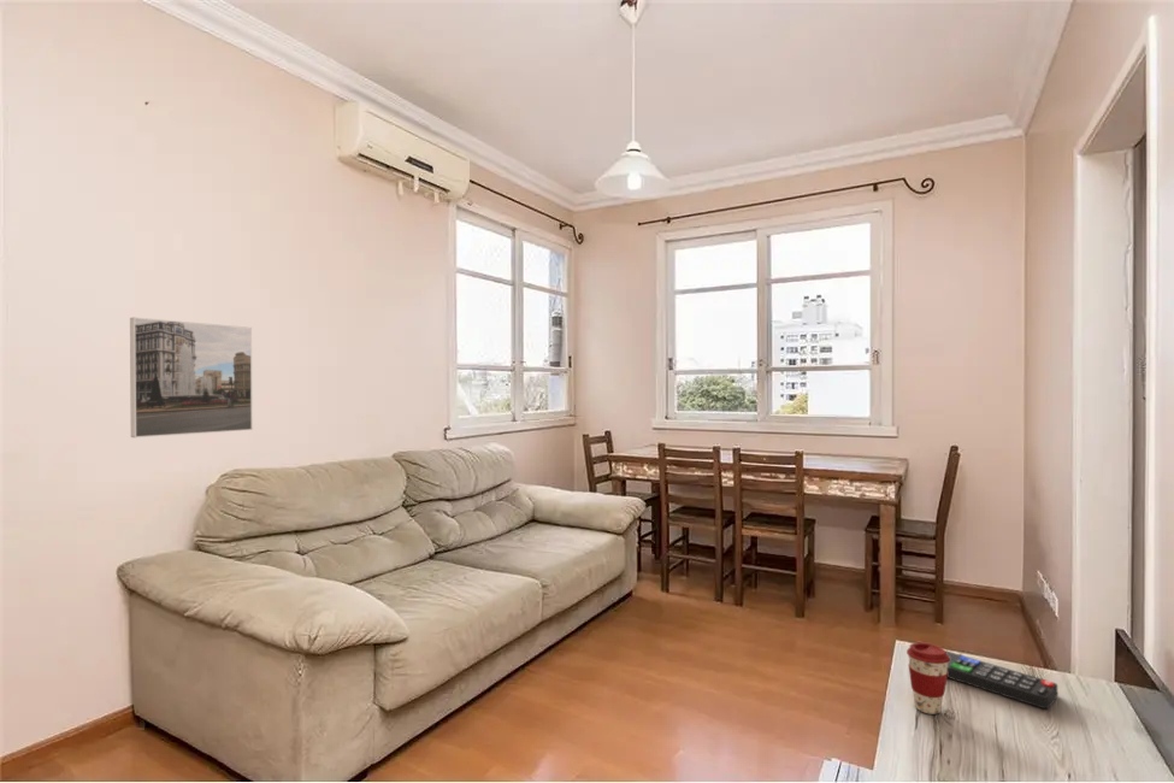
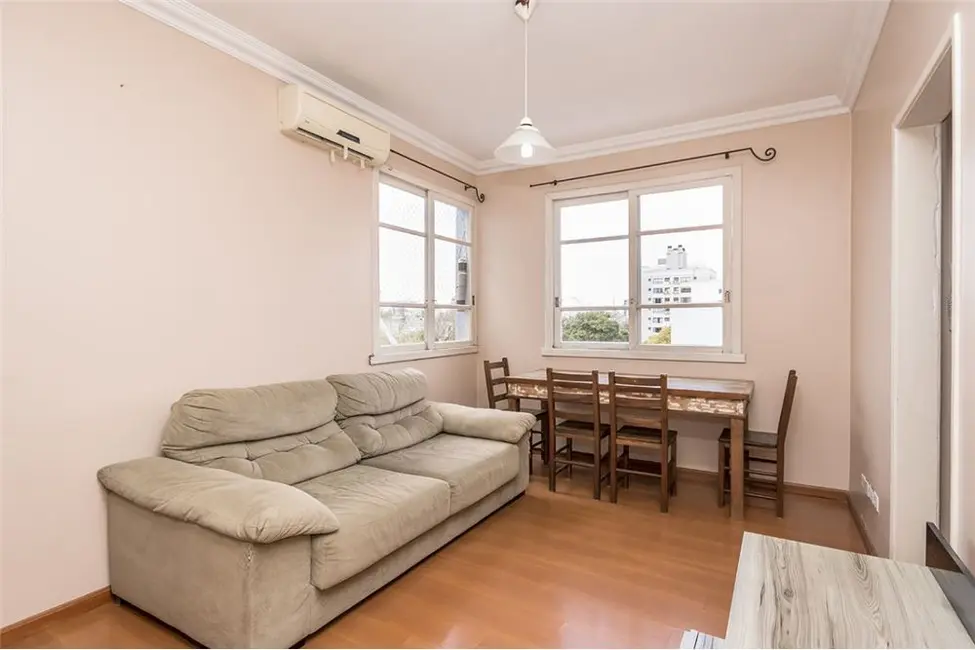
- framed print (195, 378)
- remote control (990, 676)
- coffee cup (927, 678)
